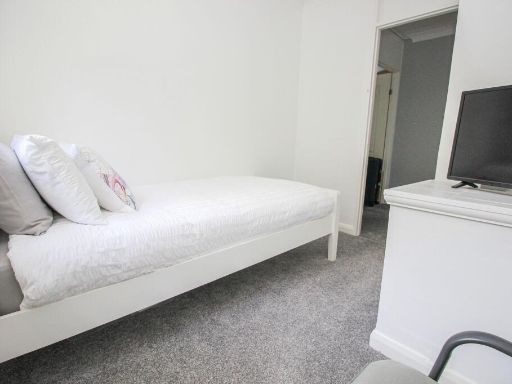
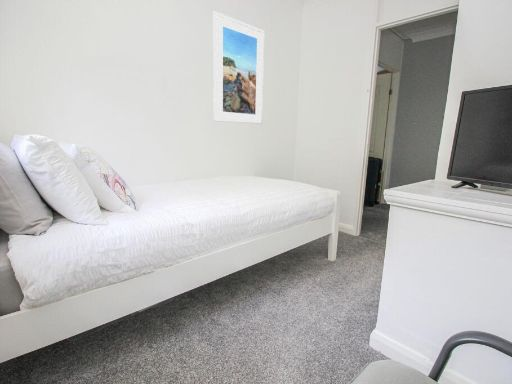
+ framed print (240, 74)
